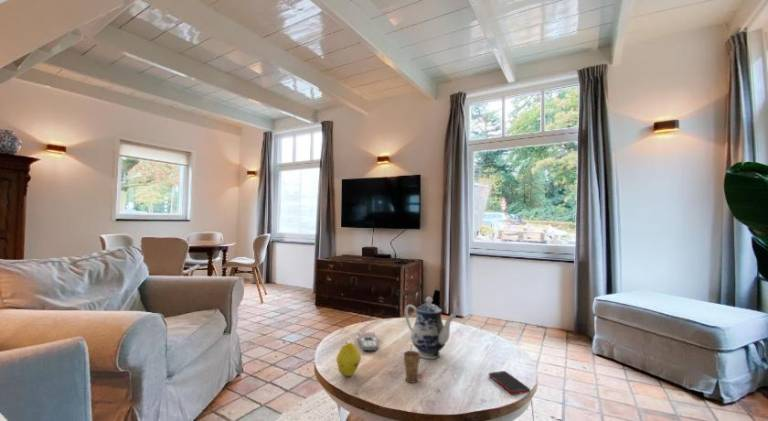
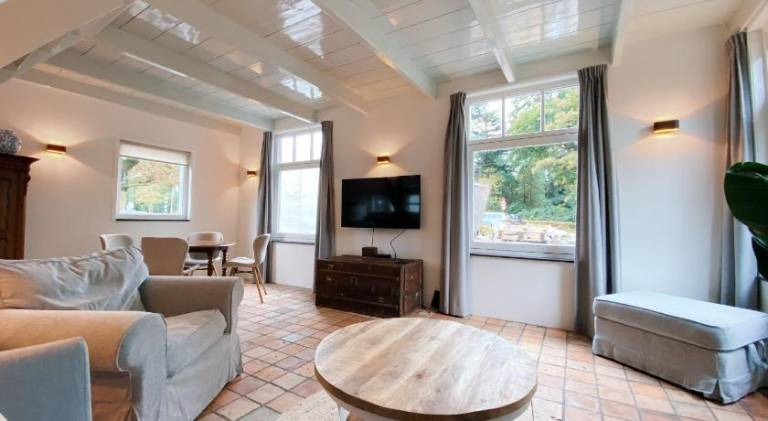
- teapot (428, 325)
- remote control (368, 341)
- cell phone (508, 382)
- cup (411, 363)
- fruit (348, 358)
